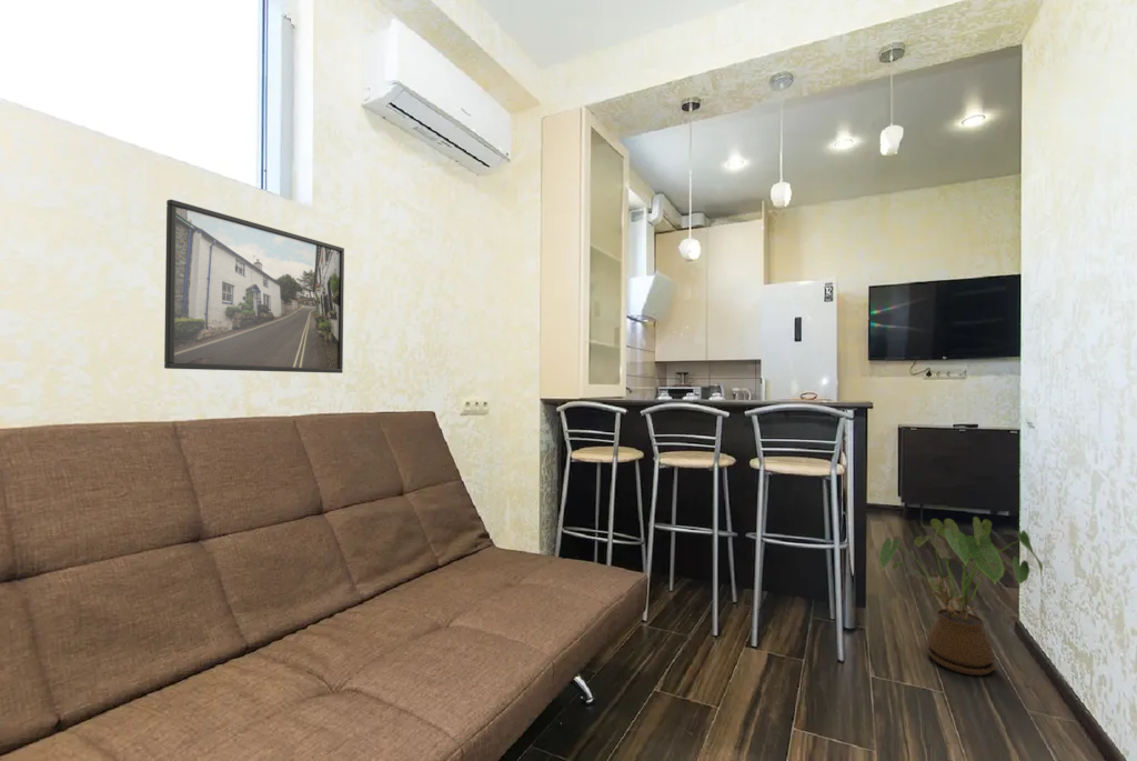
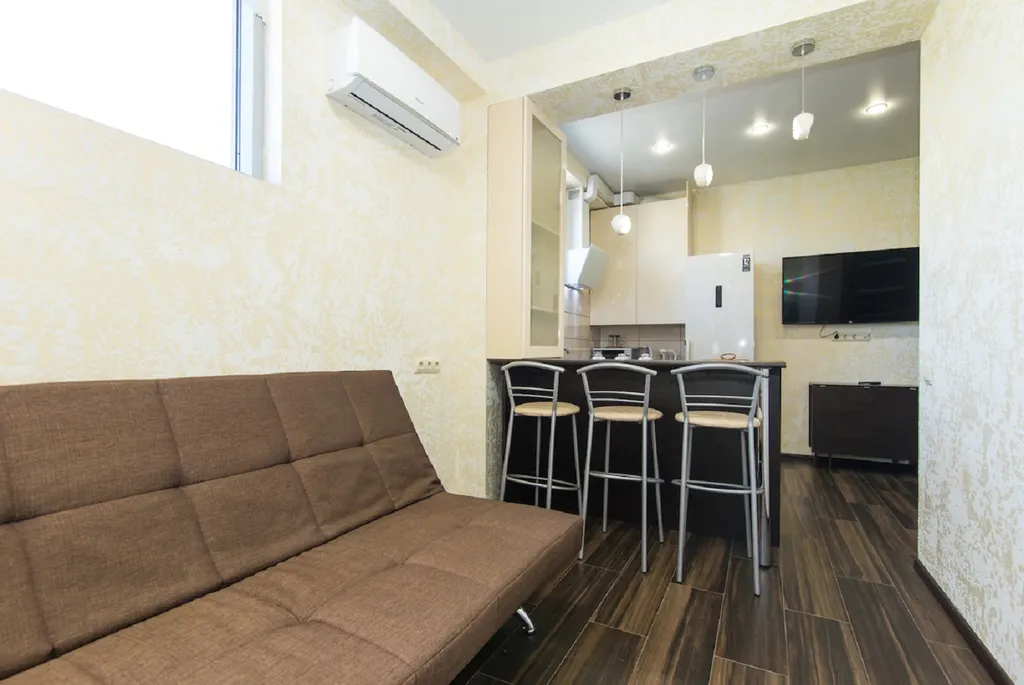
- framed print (268, 299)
- house plant (952, 590)
